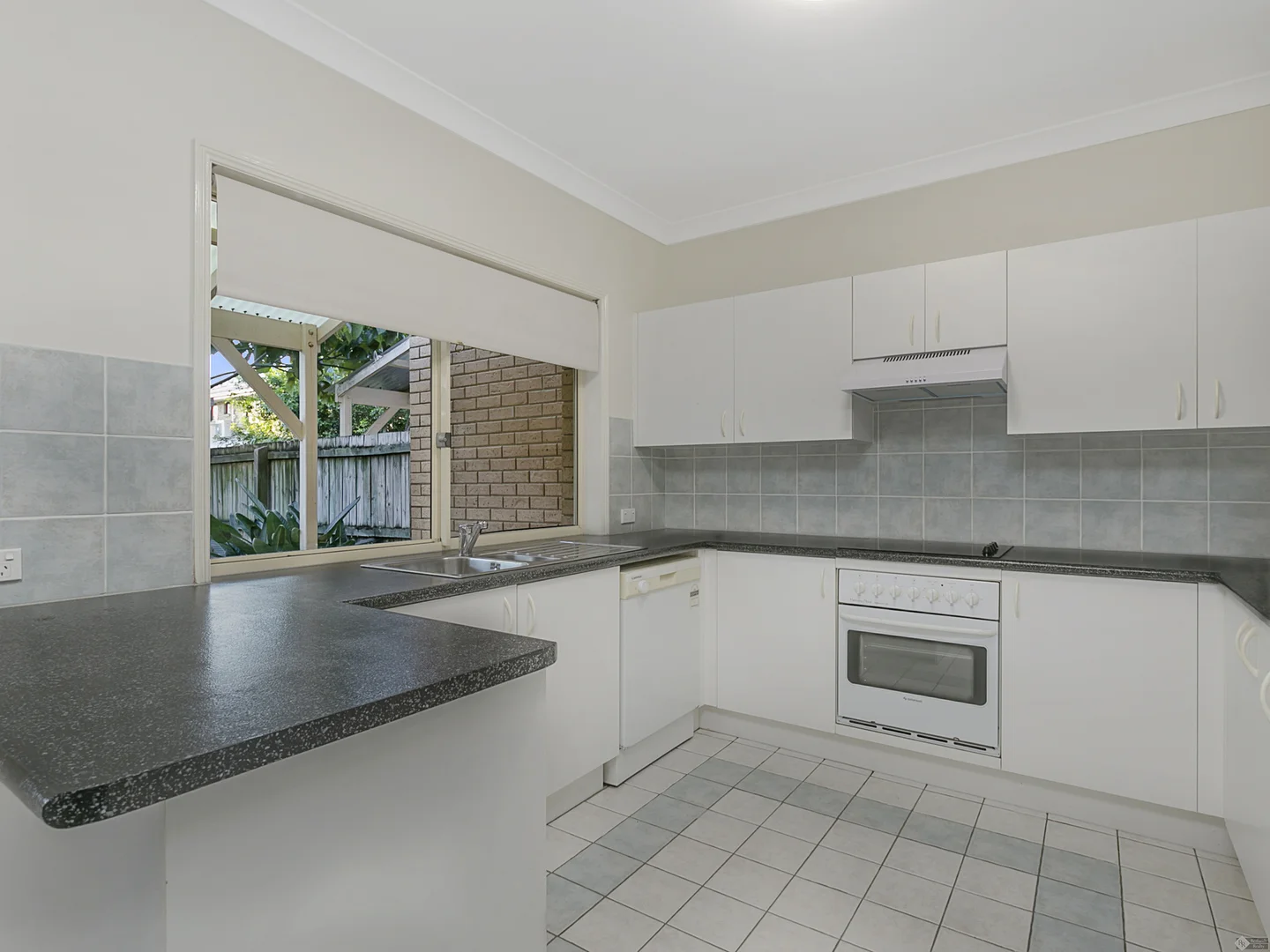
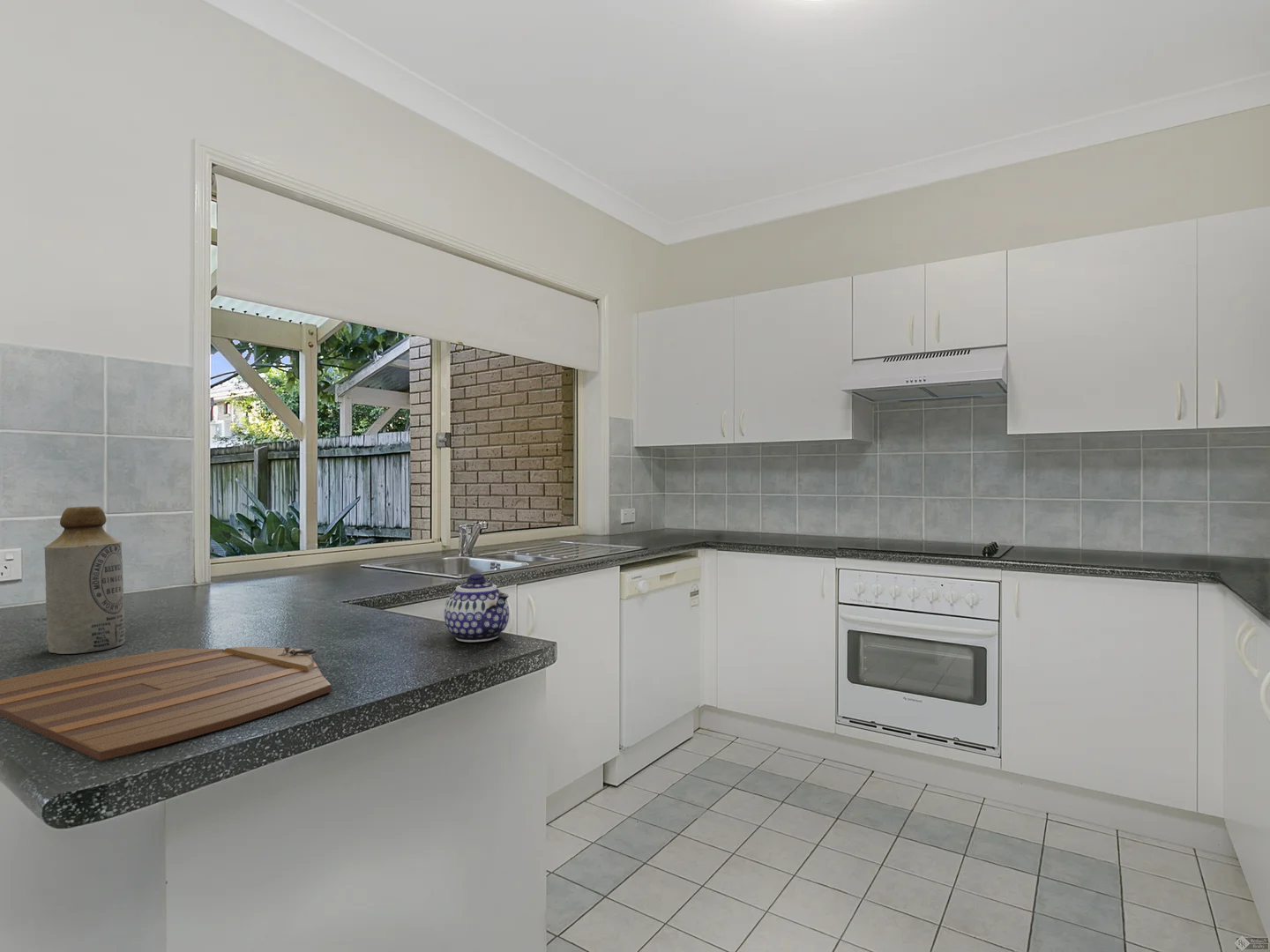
+ cutting board (188, 676)
+ bottle (86, 576)
+ teapot (477, 606)
